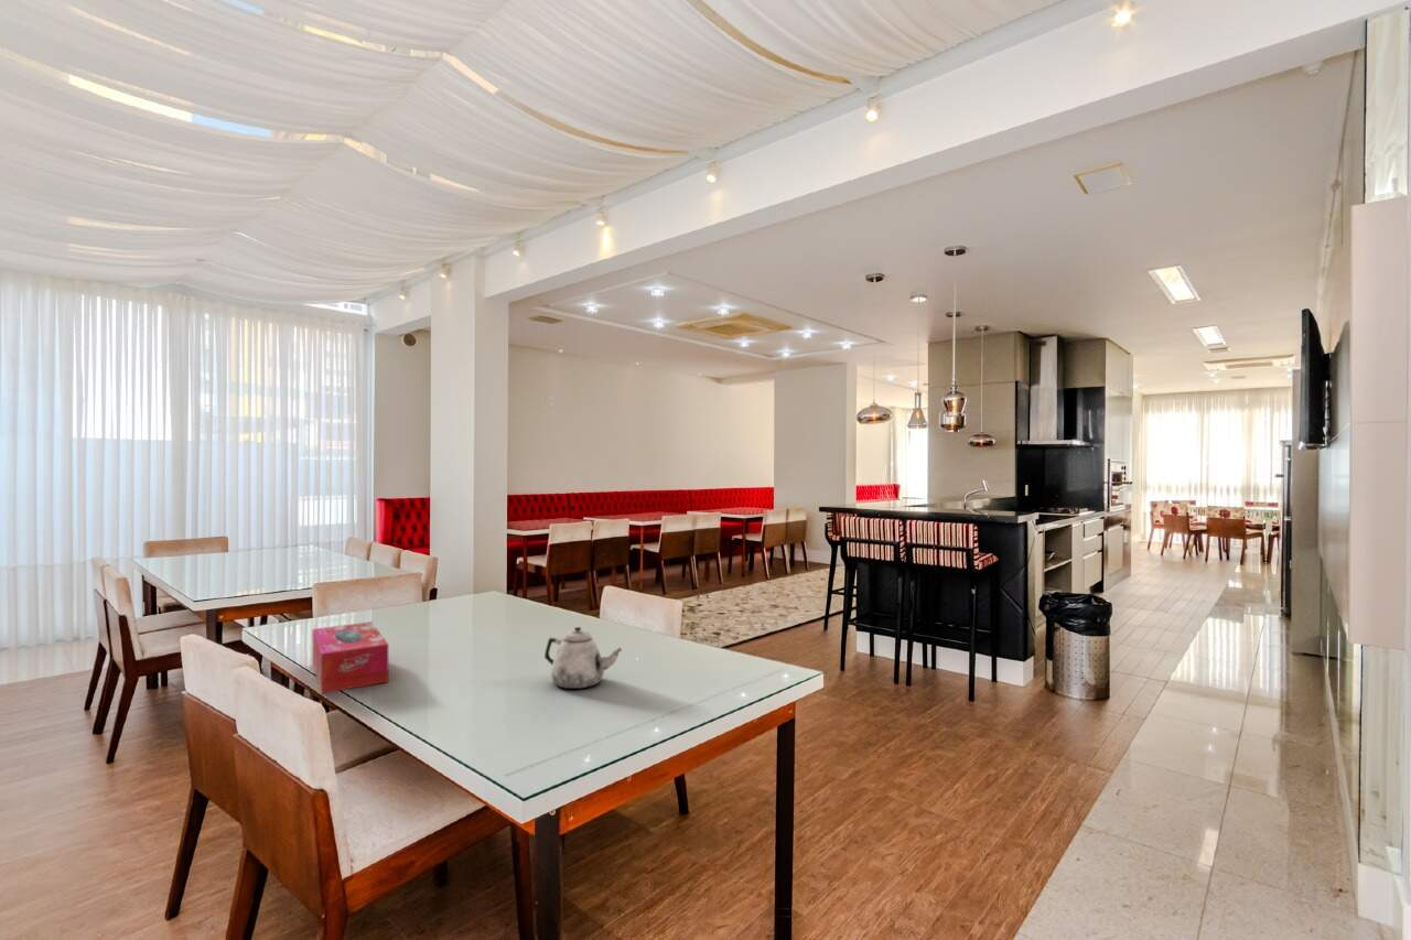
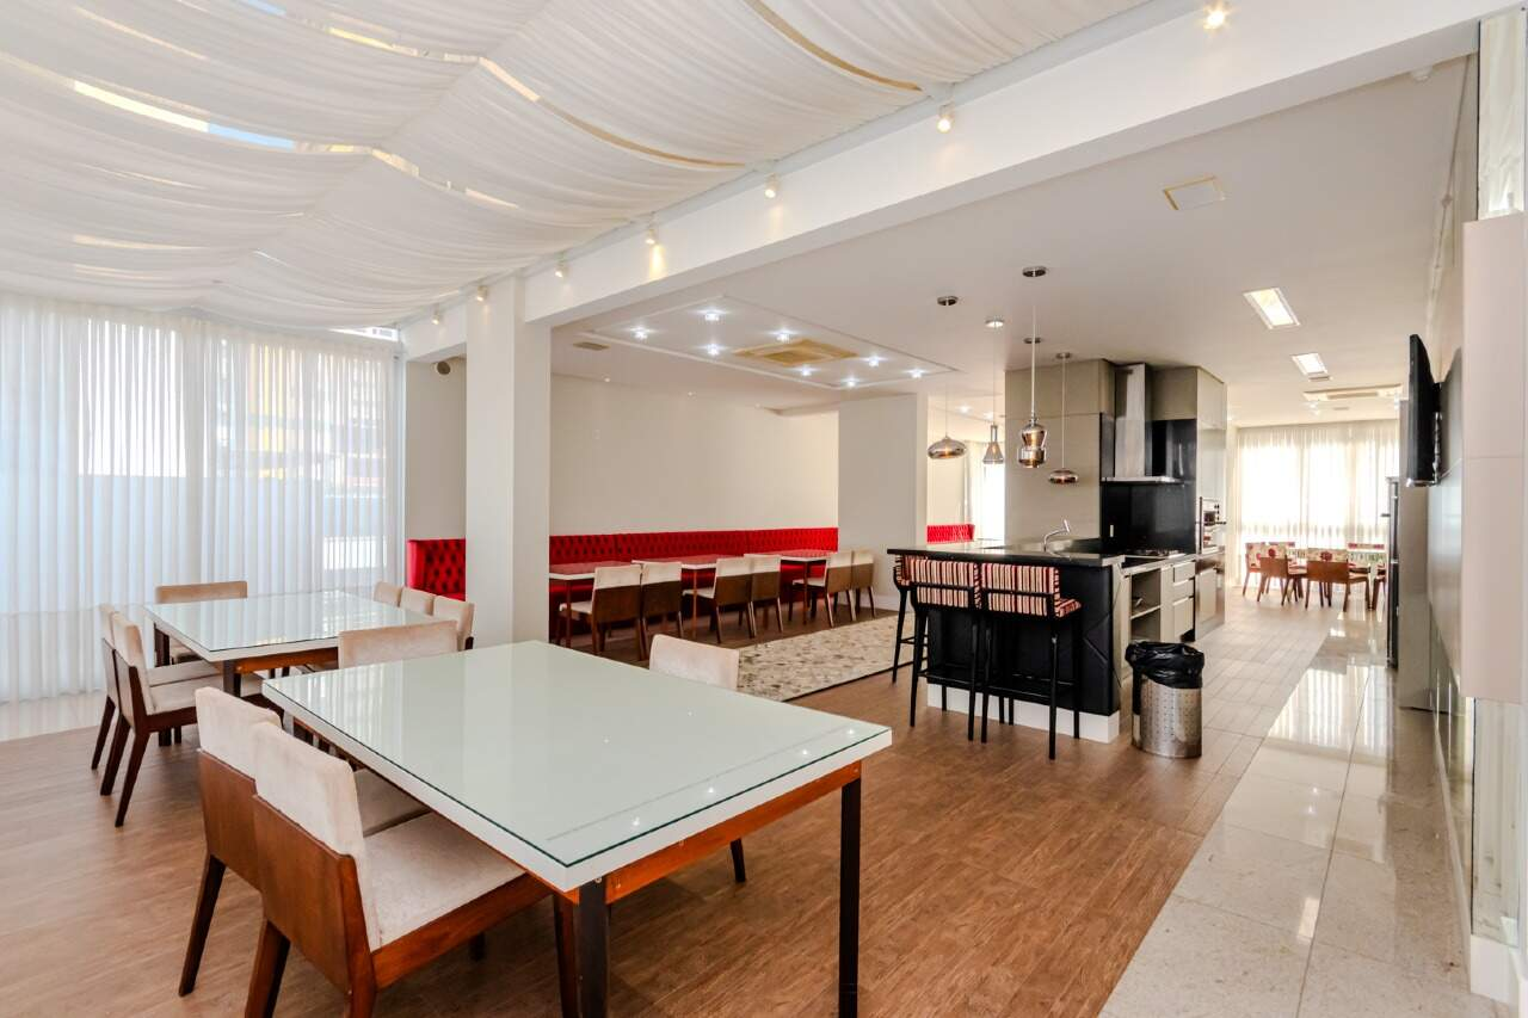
- tissue box (348, 653)
- teapot (582, 655)
